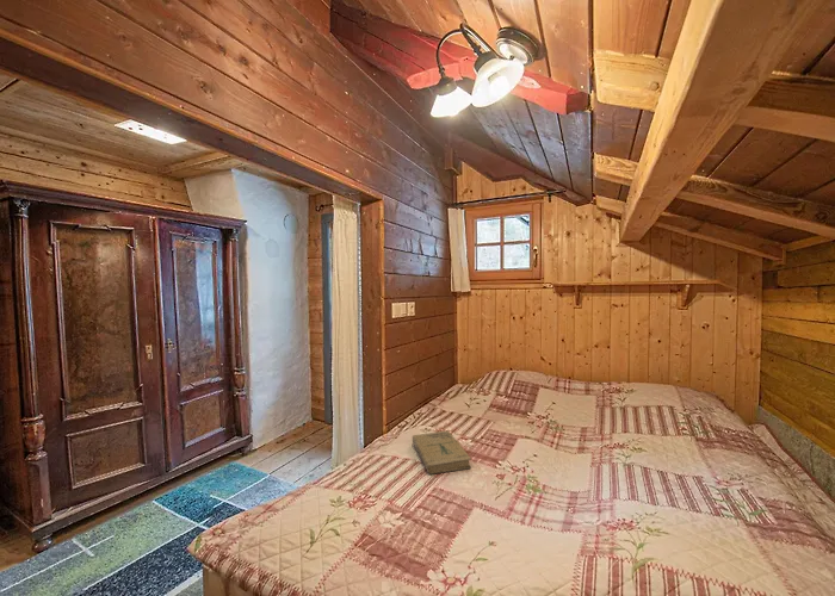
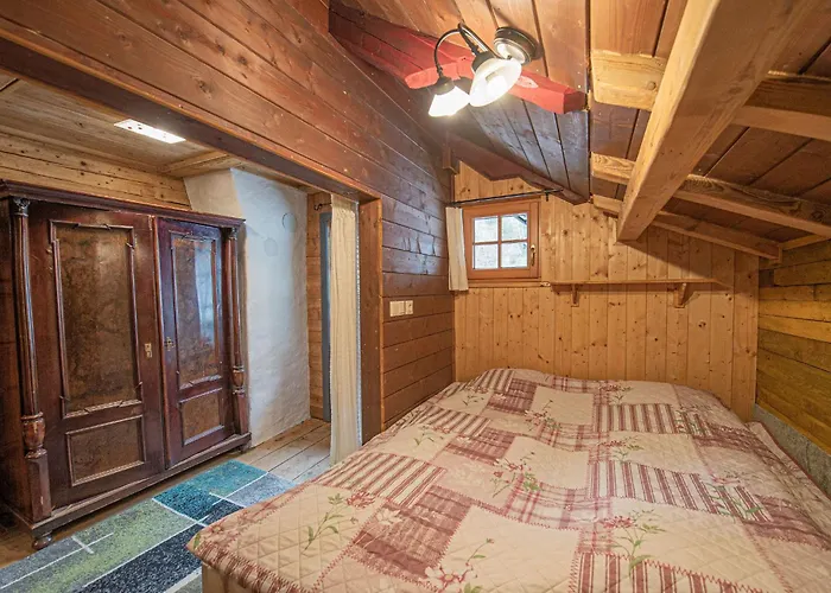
- book (439, 451)
